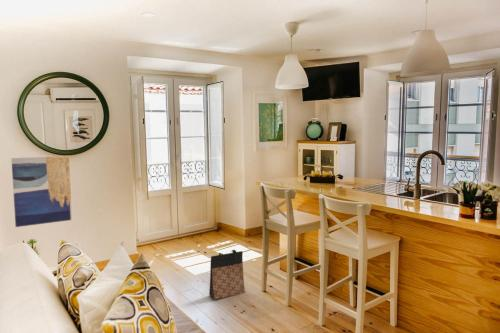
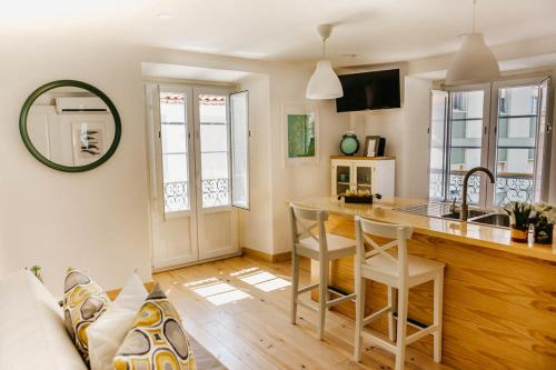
- wall art (43, 190)
- bag (227, 272)
